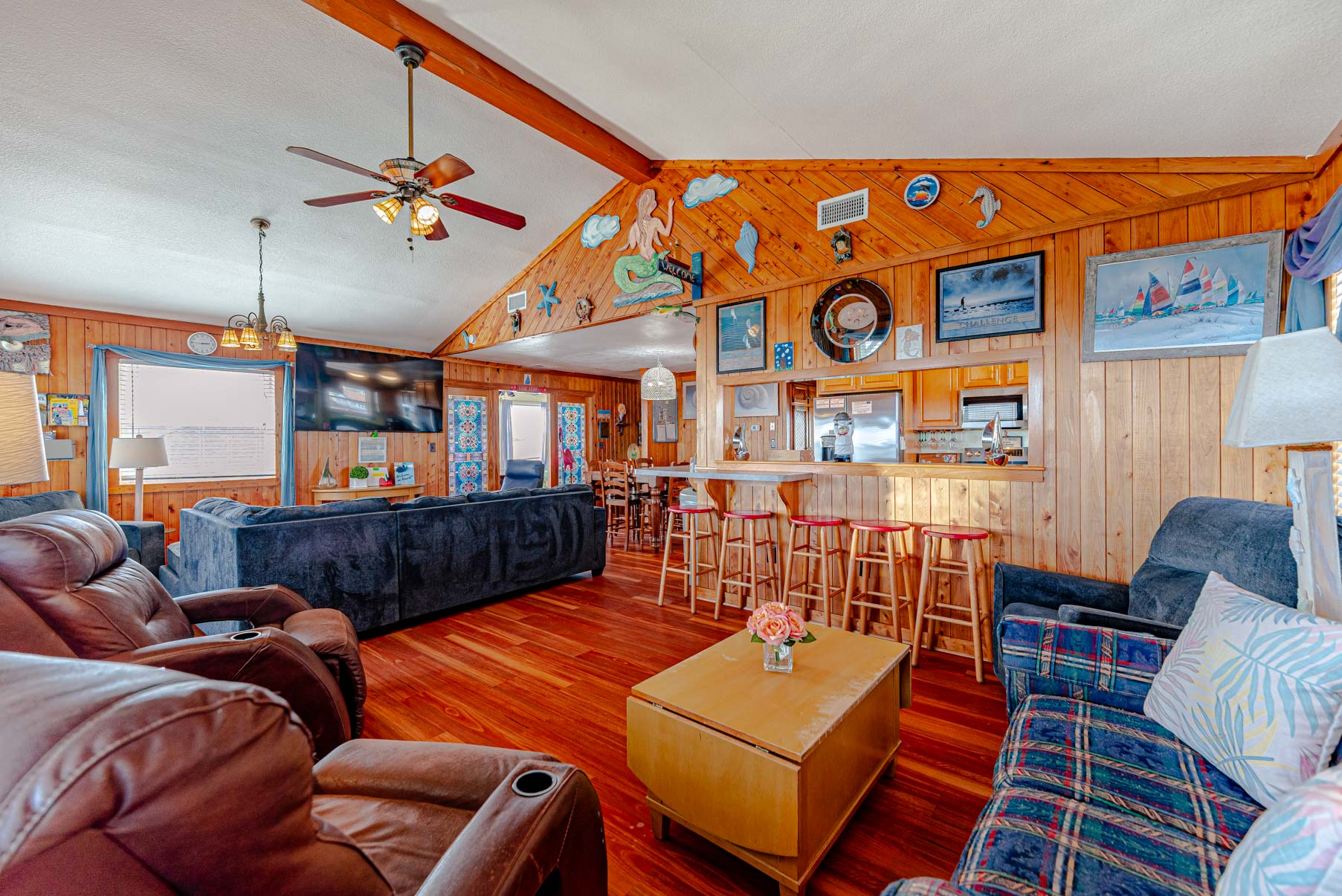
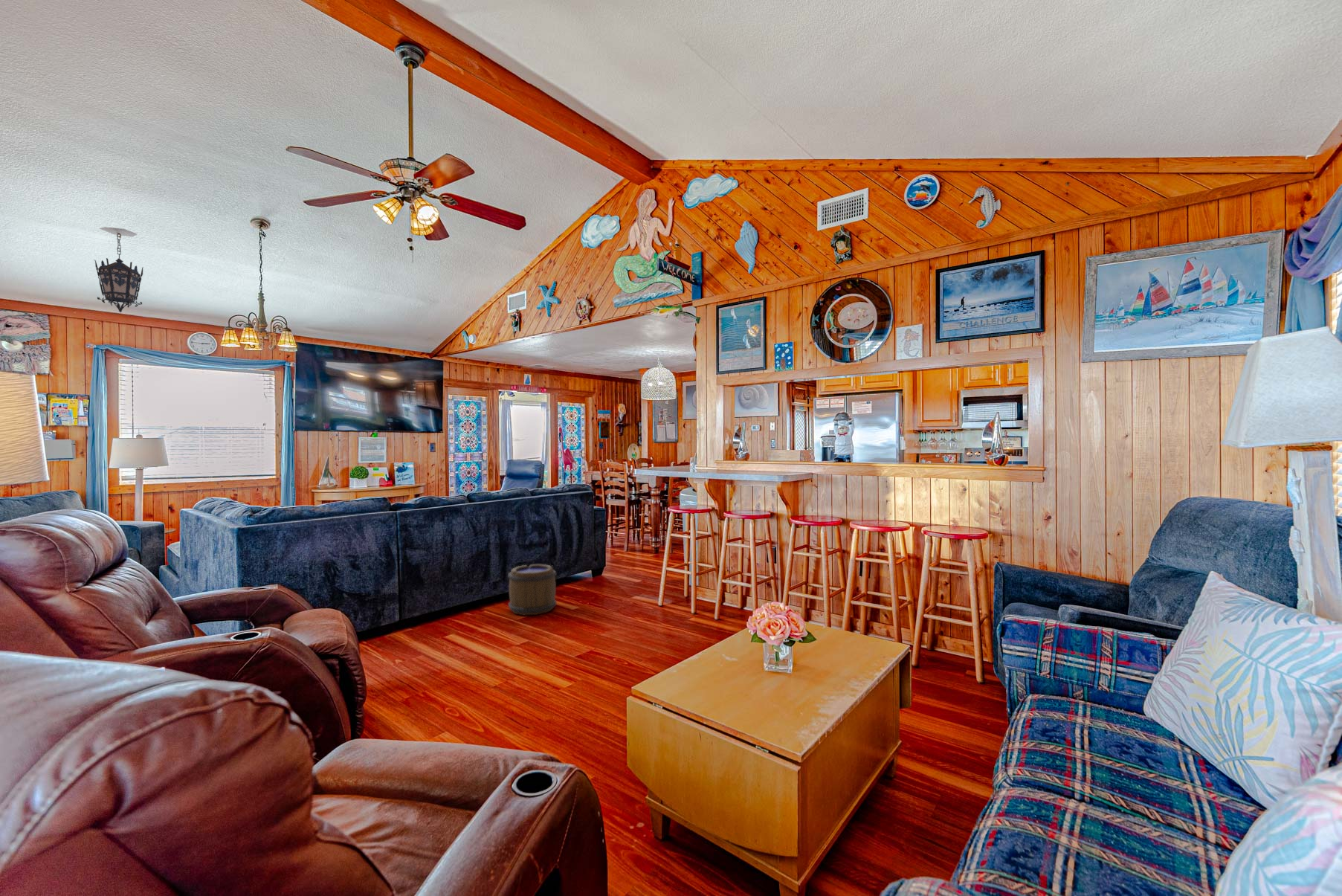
+ wooden barrel (532, 588)
+ hanging lantern (119, 271)
